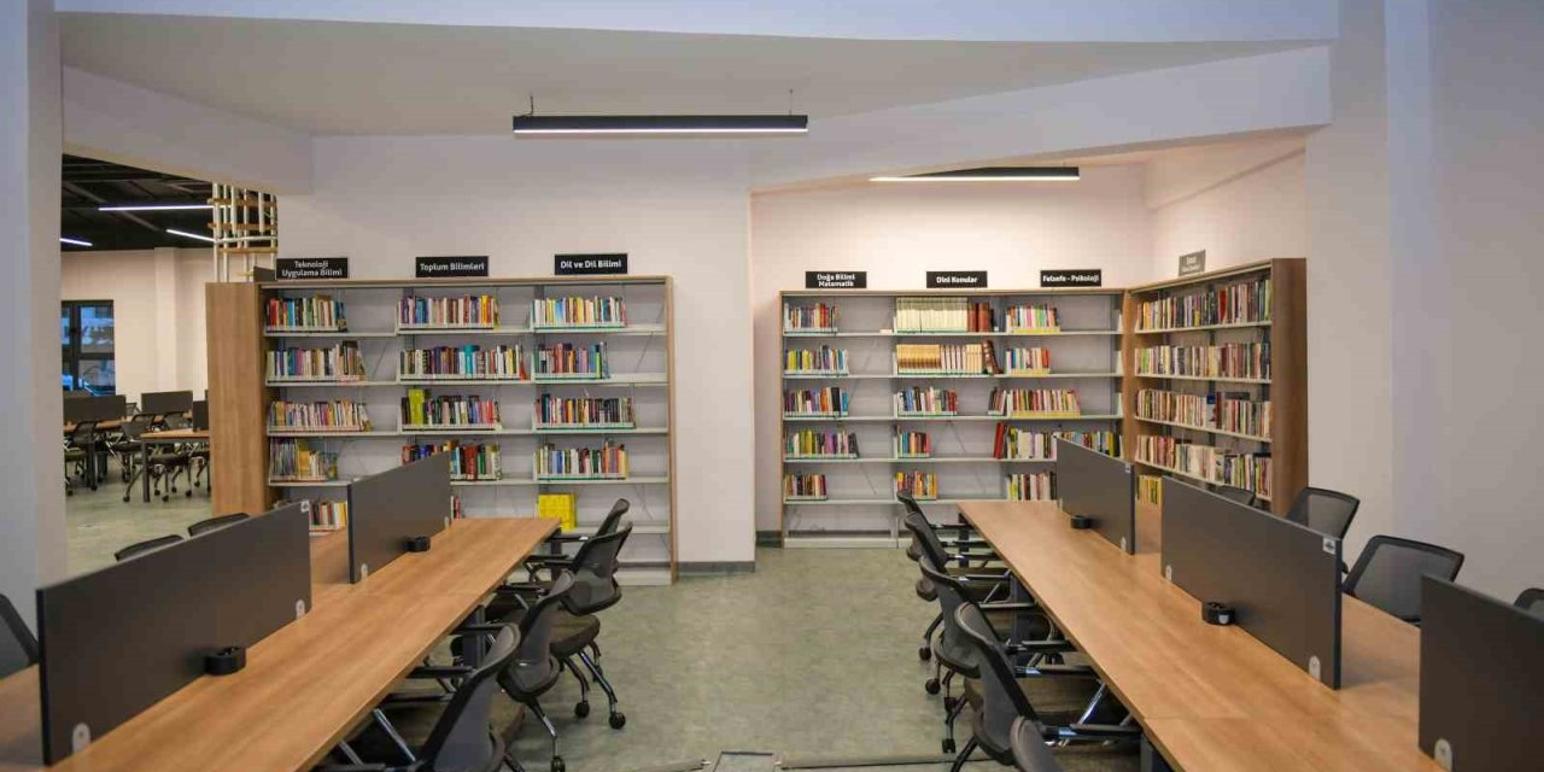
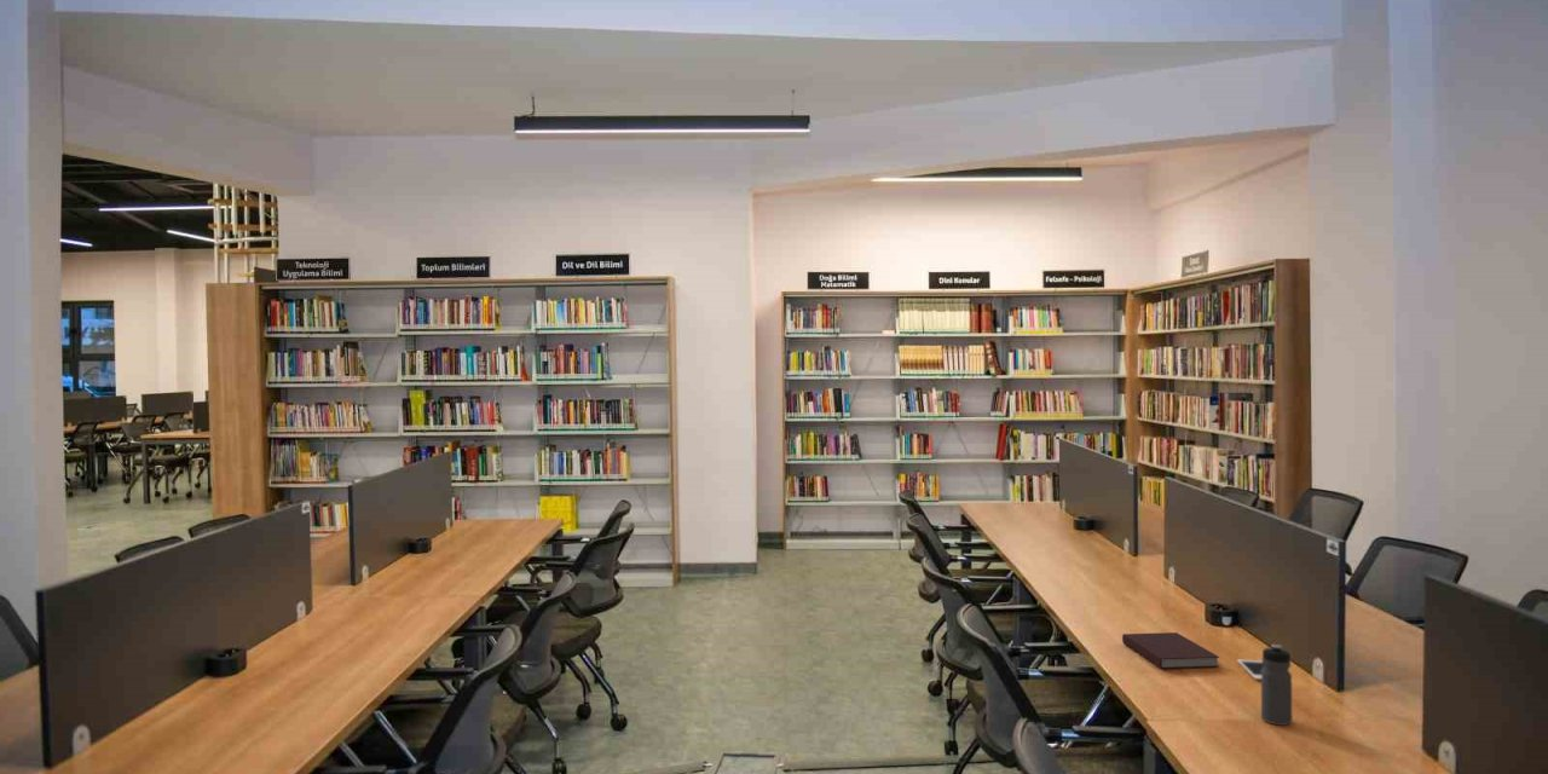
+ cell phone (1259, 669)
+ water bottle (1276, 682)
+ notebook (1168, 649)
